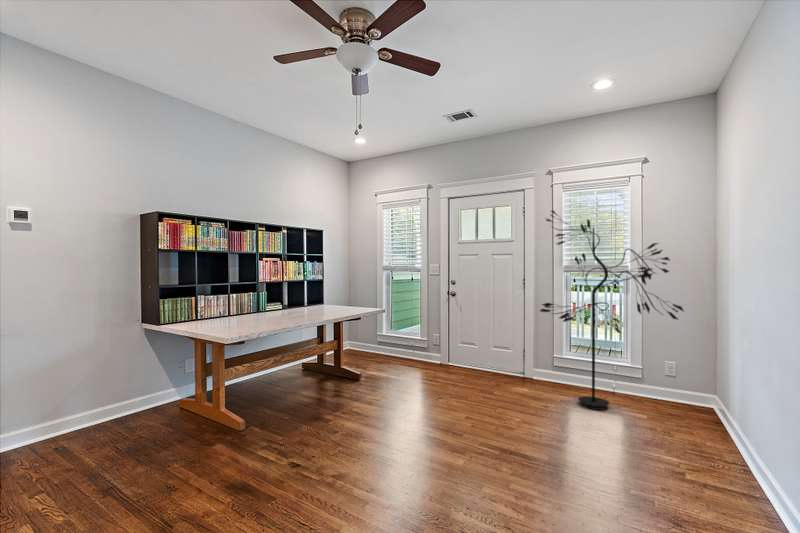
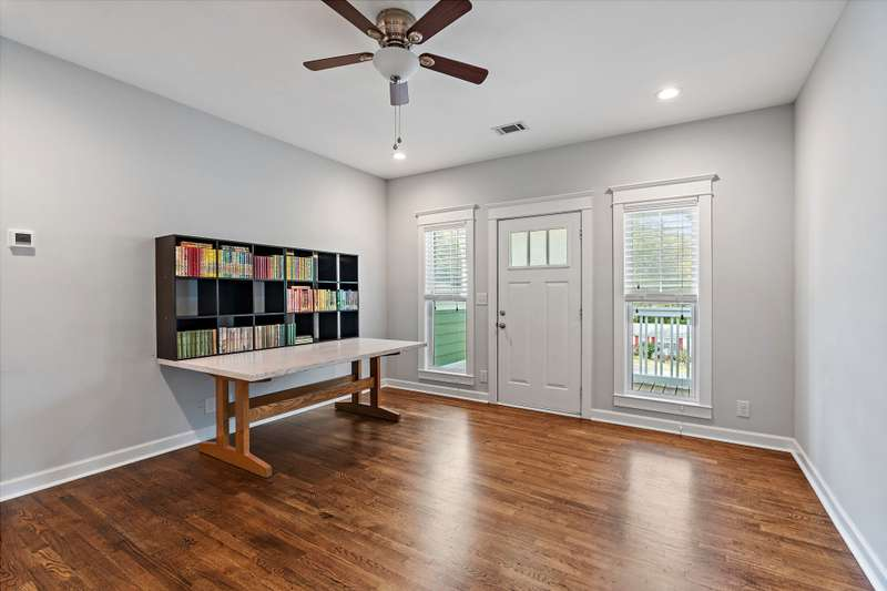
- floor lamp (606, 308)
